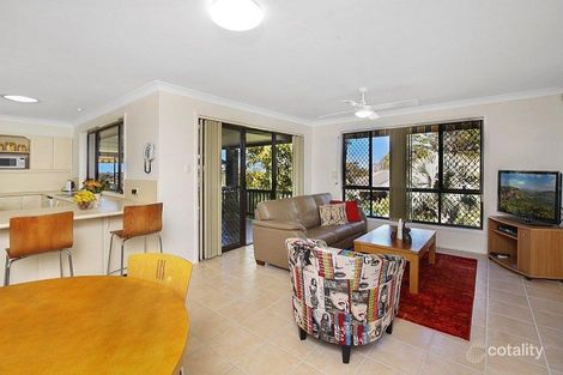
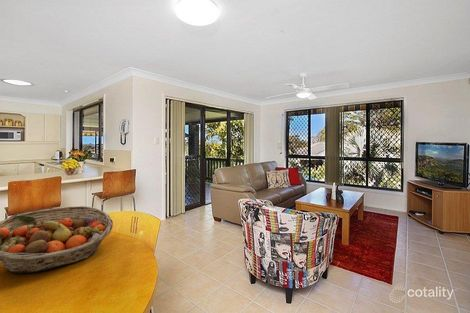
+ fruit basket (56, 235)
